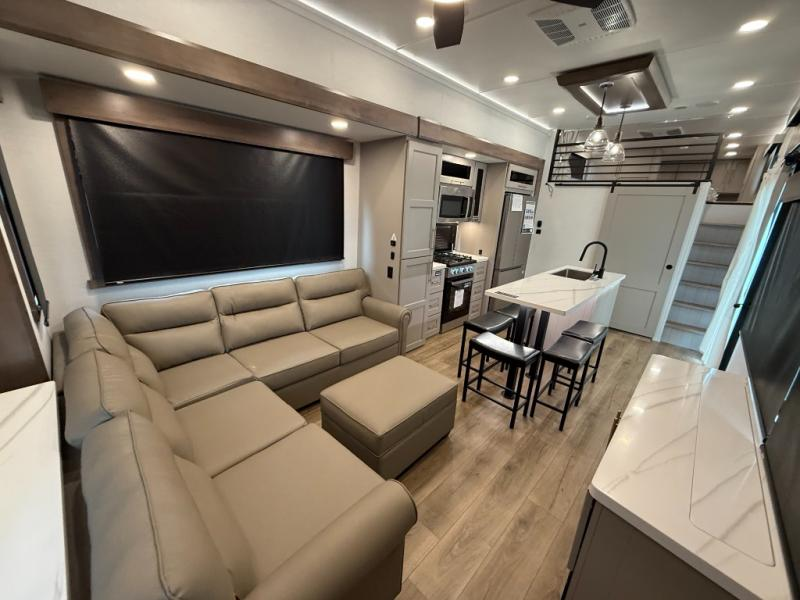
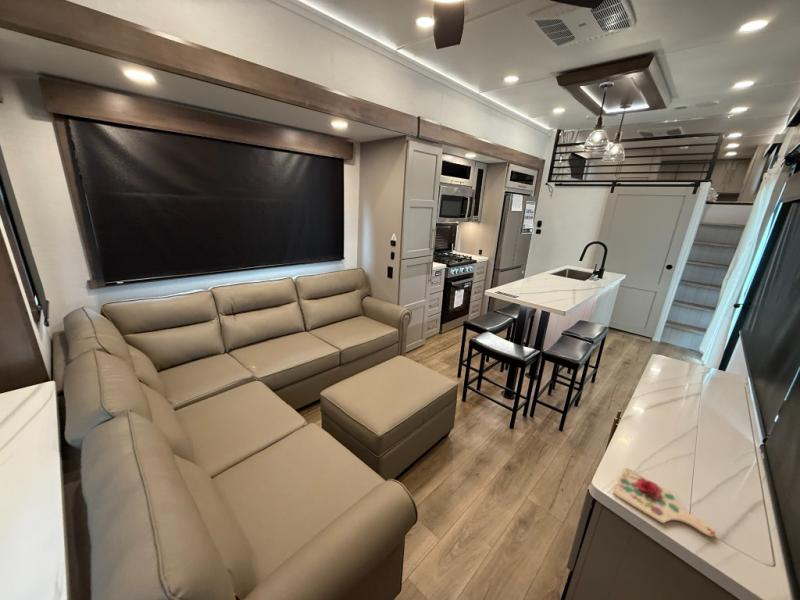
+ cutting board (663, 502)
